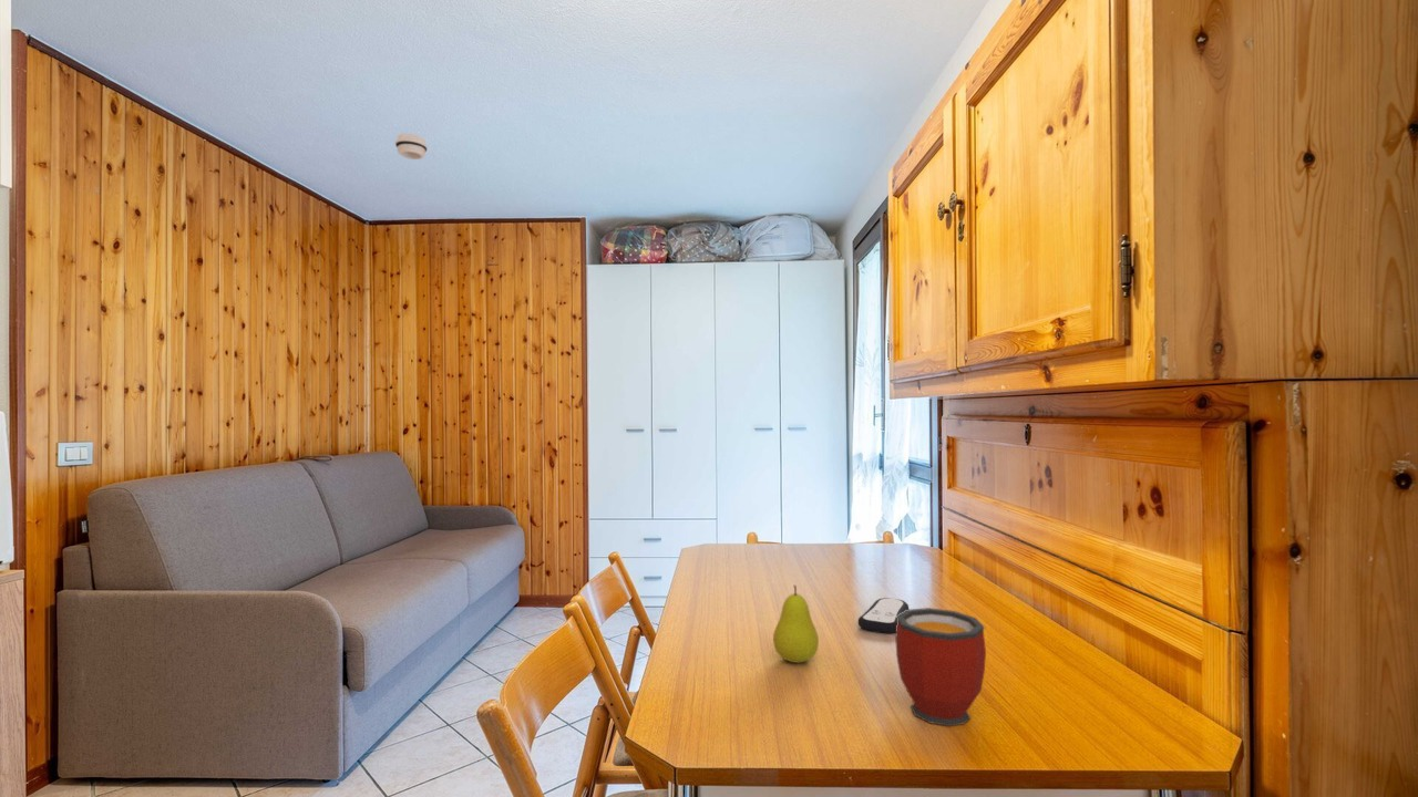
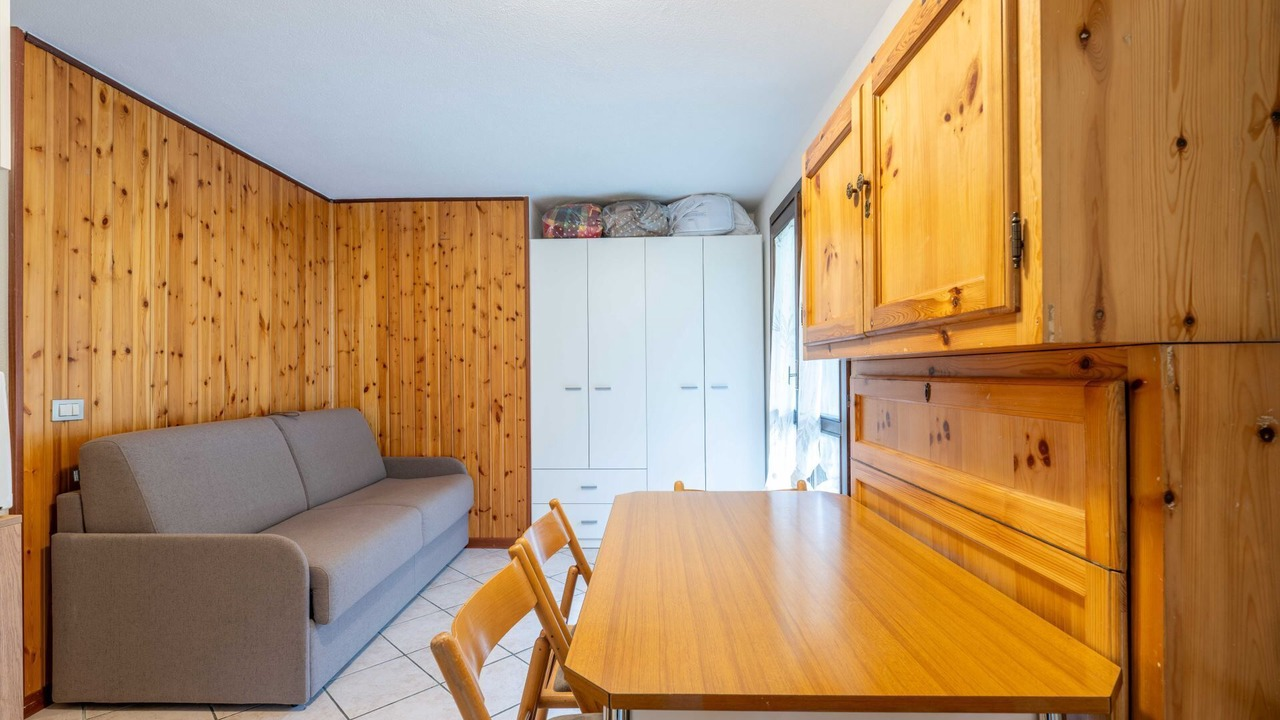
- remote control (885, 613)
- smoke detector (411, 146)
- mug (936, 661)
- fruit (795, 621)
